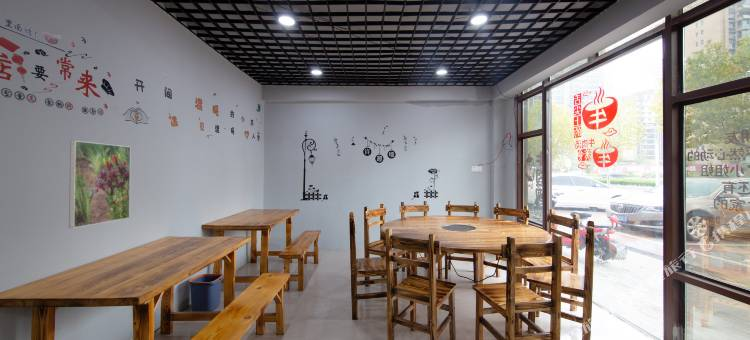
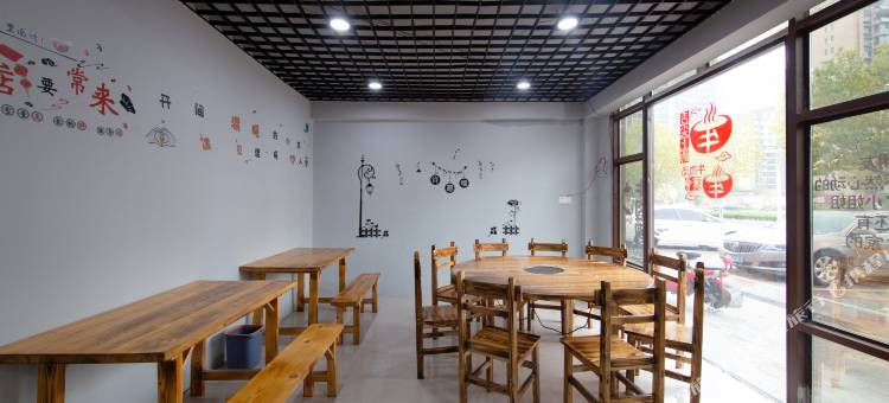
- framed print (102, 183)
